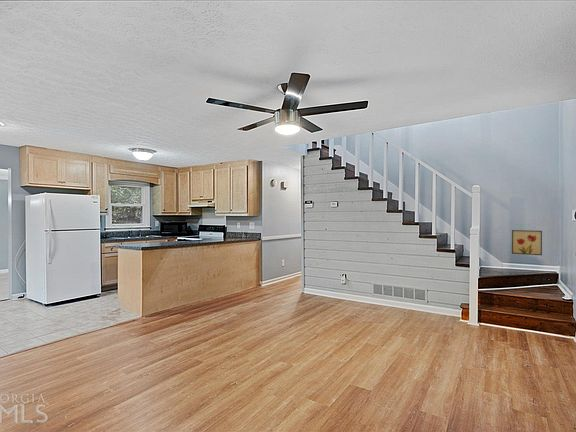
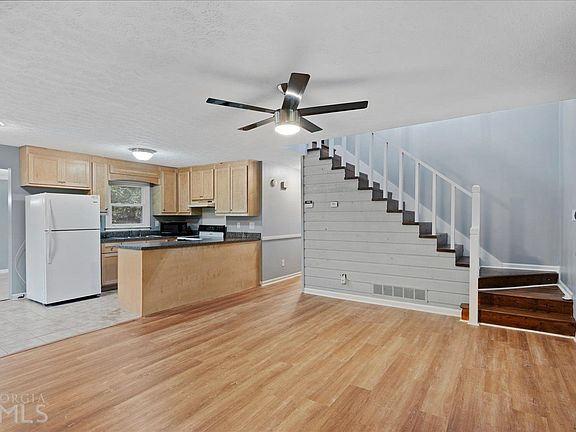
- wall art (526, 242)
